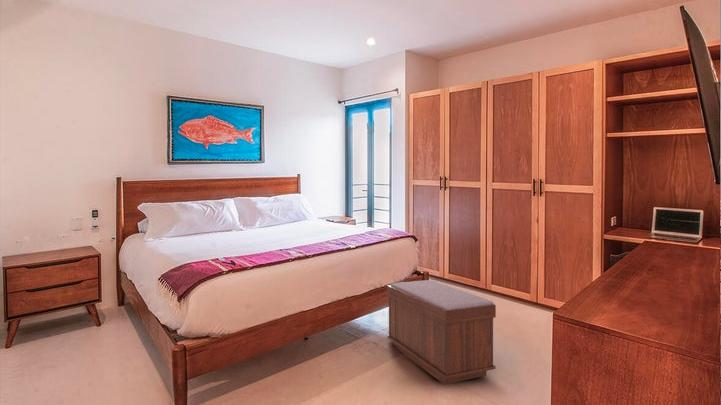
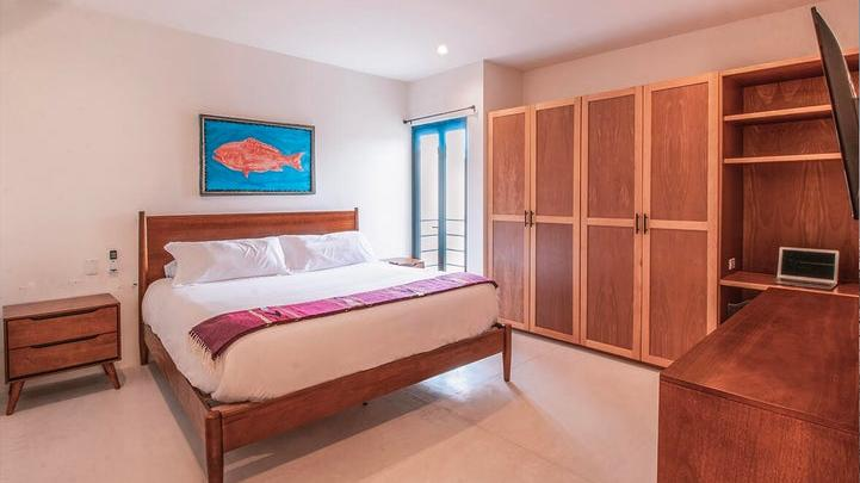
- bench (436, 324)
